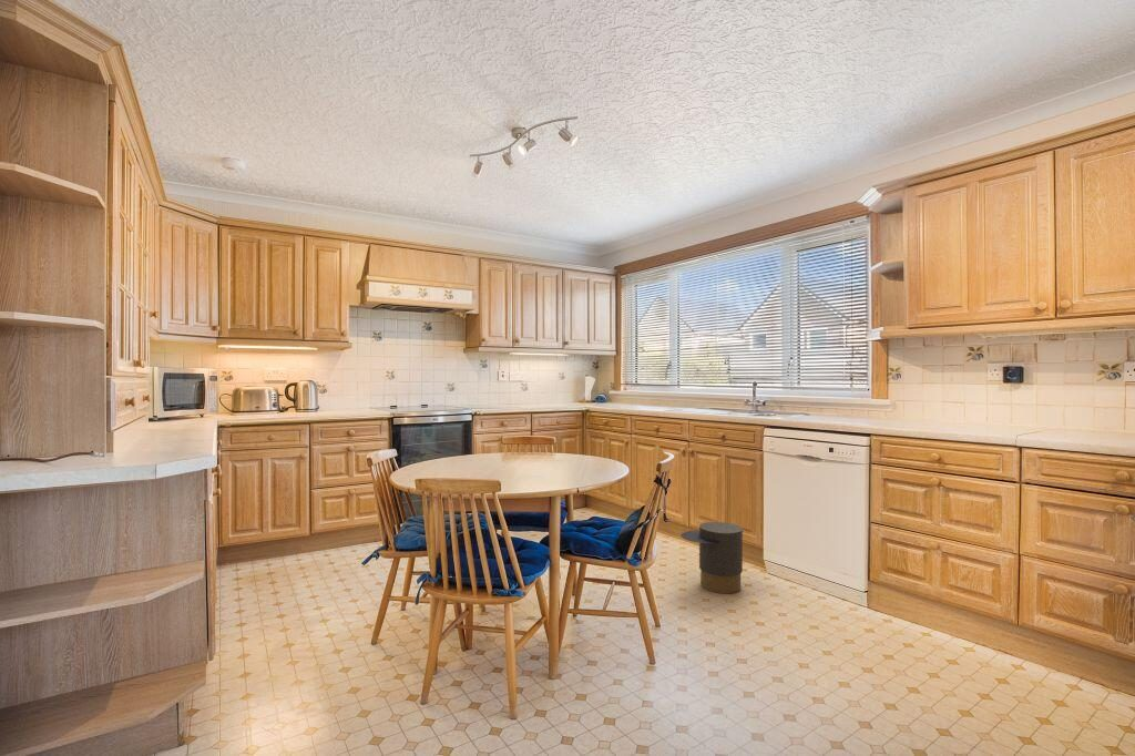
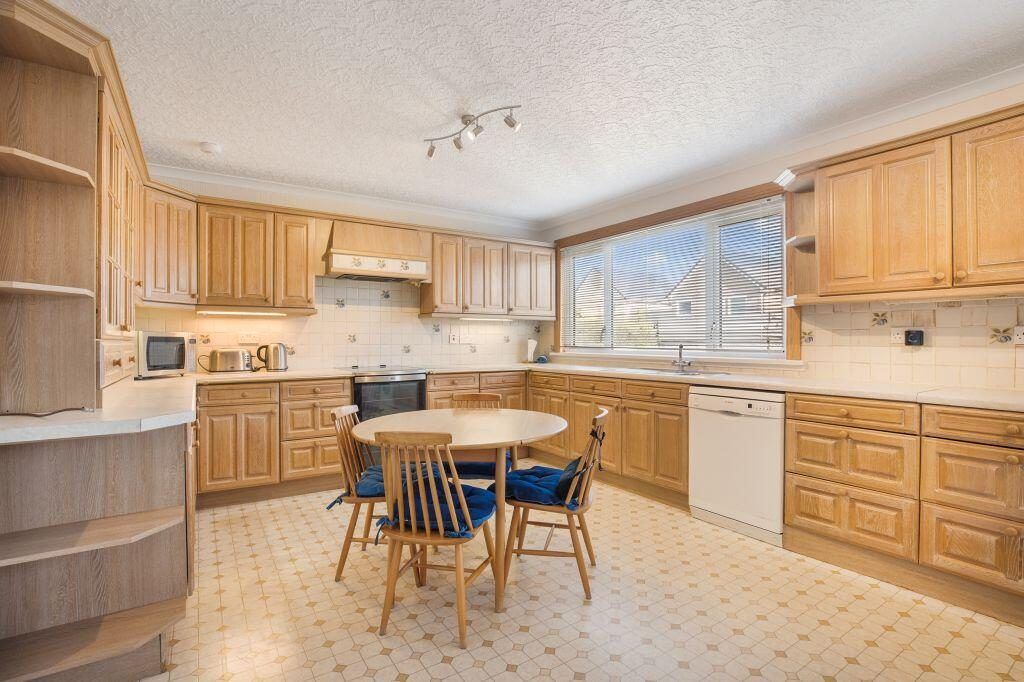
- trash can (710, 556)
